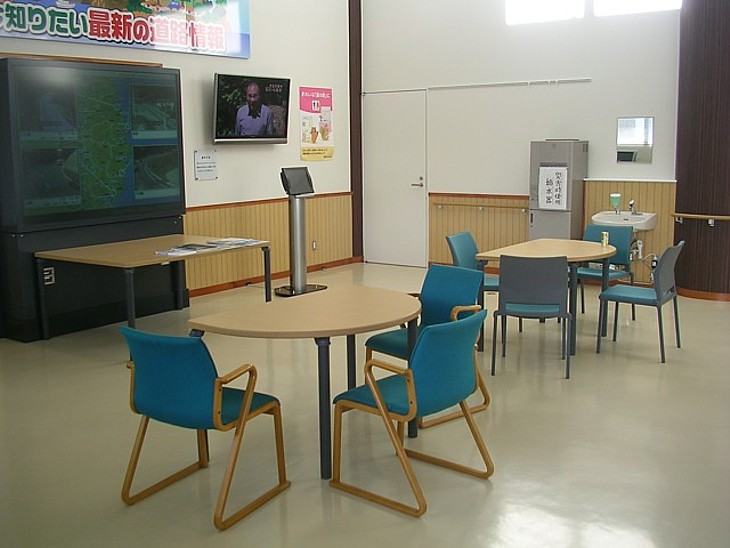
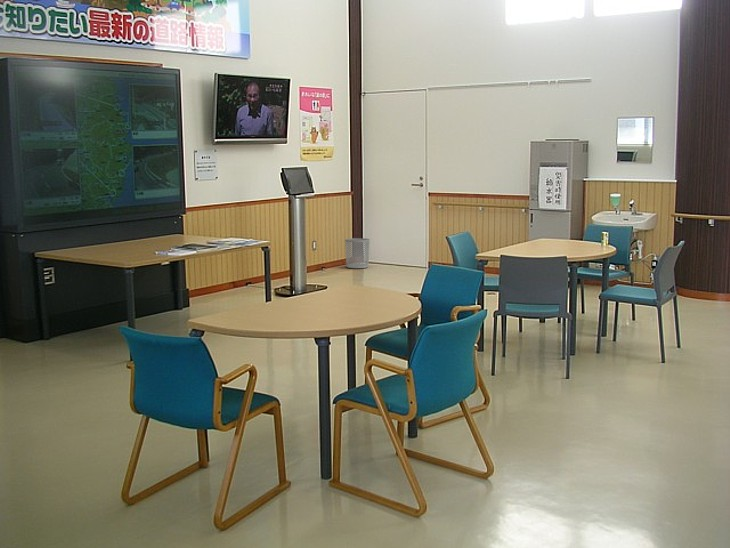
+ waste bin (357, 253)
